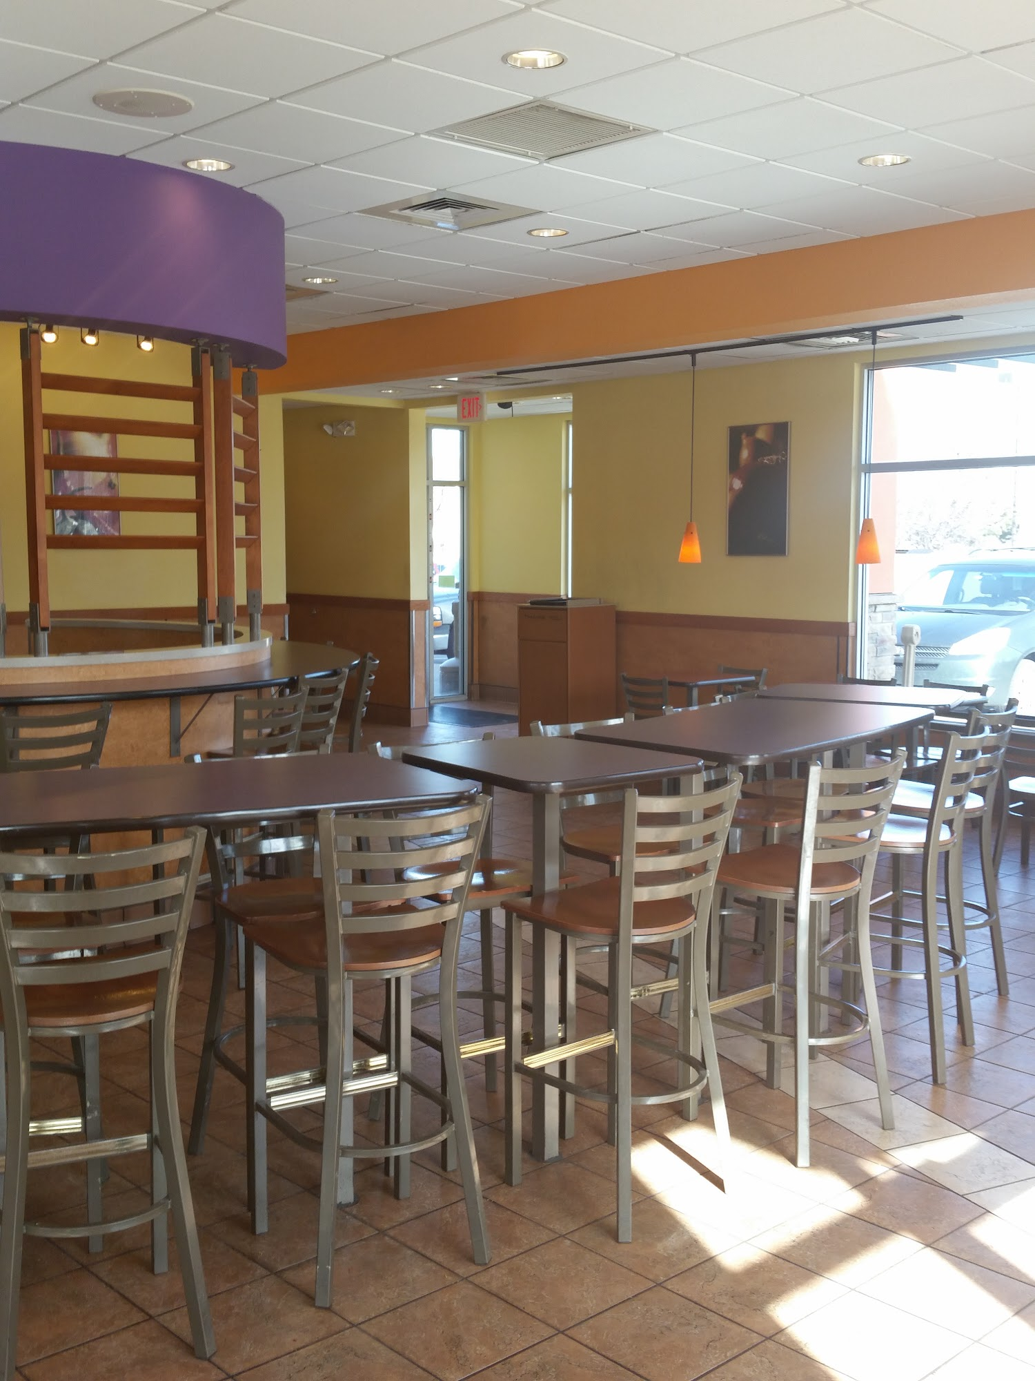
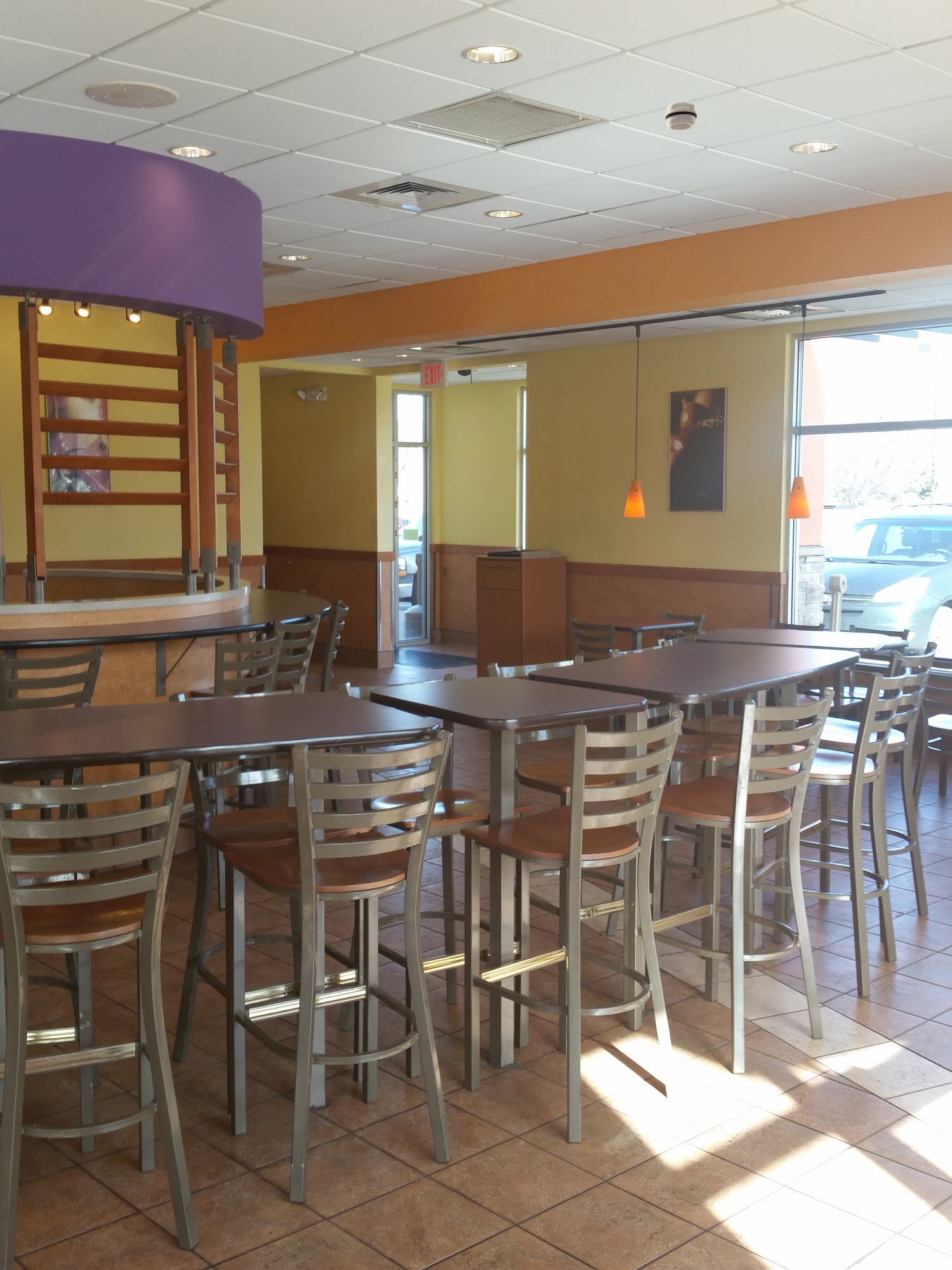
+ smoke detector (681, 117)
